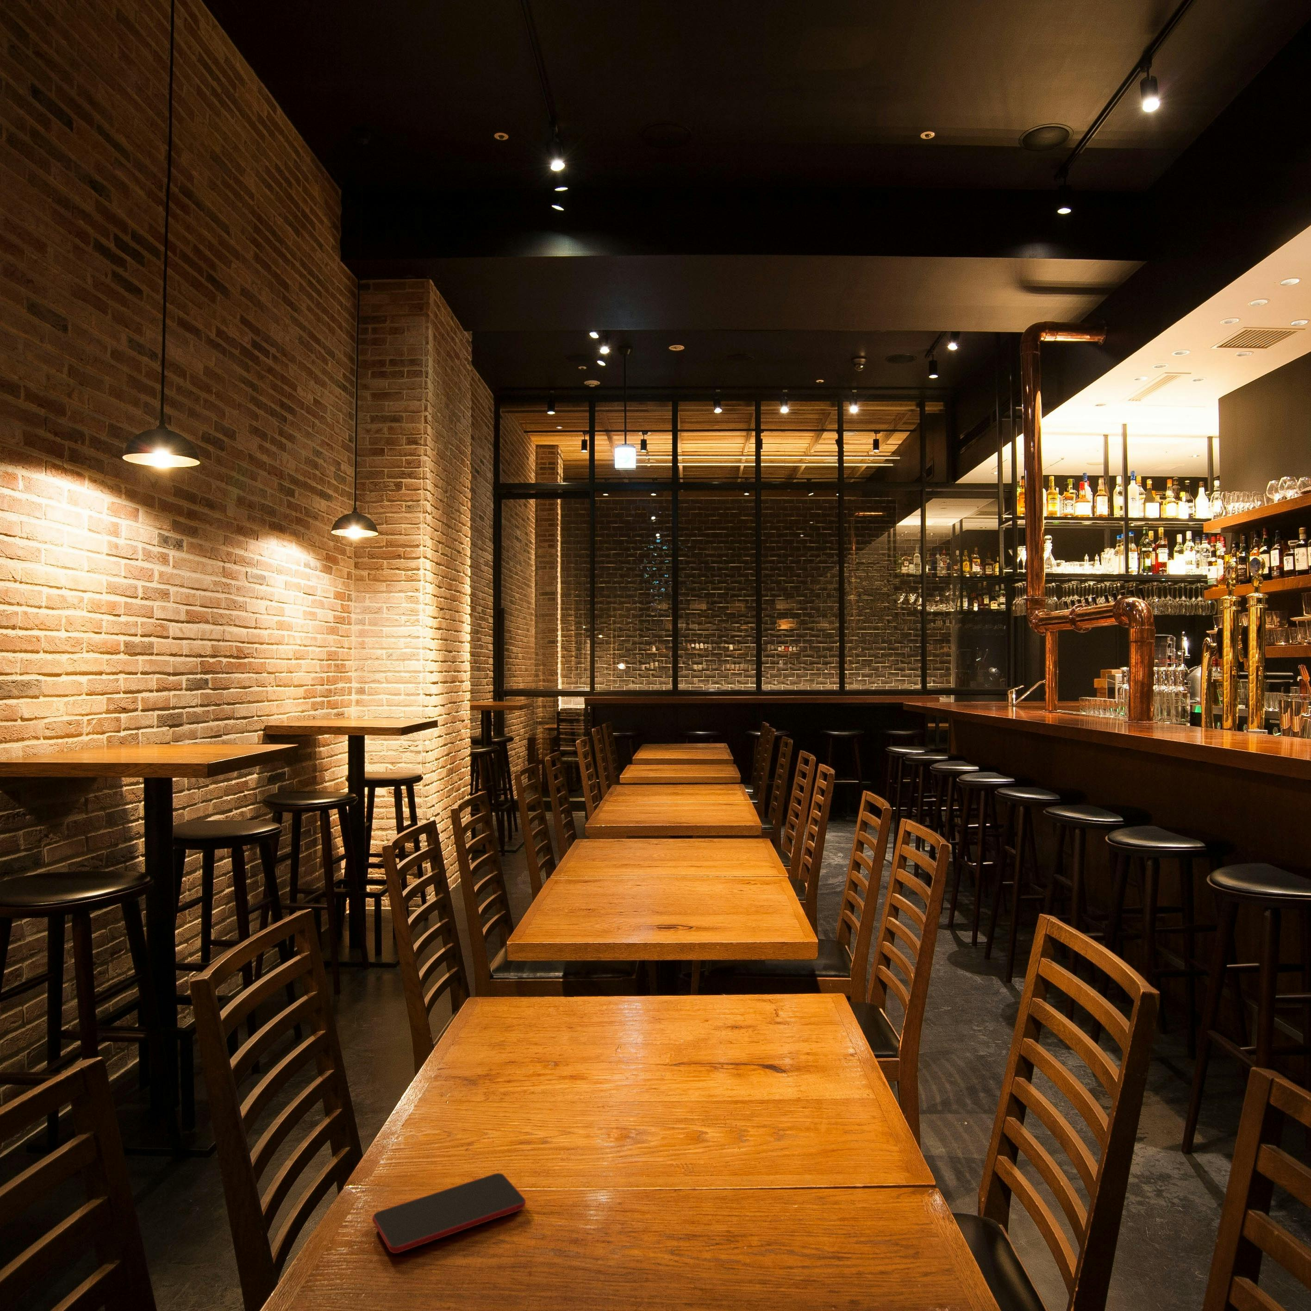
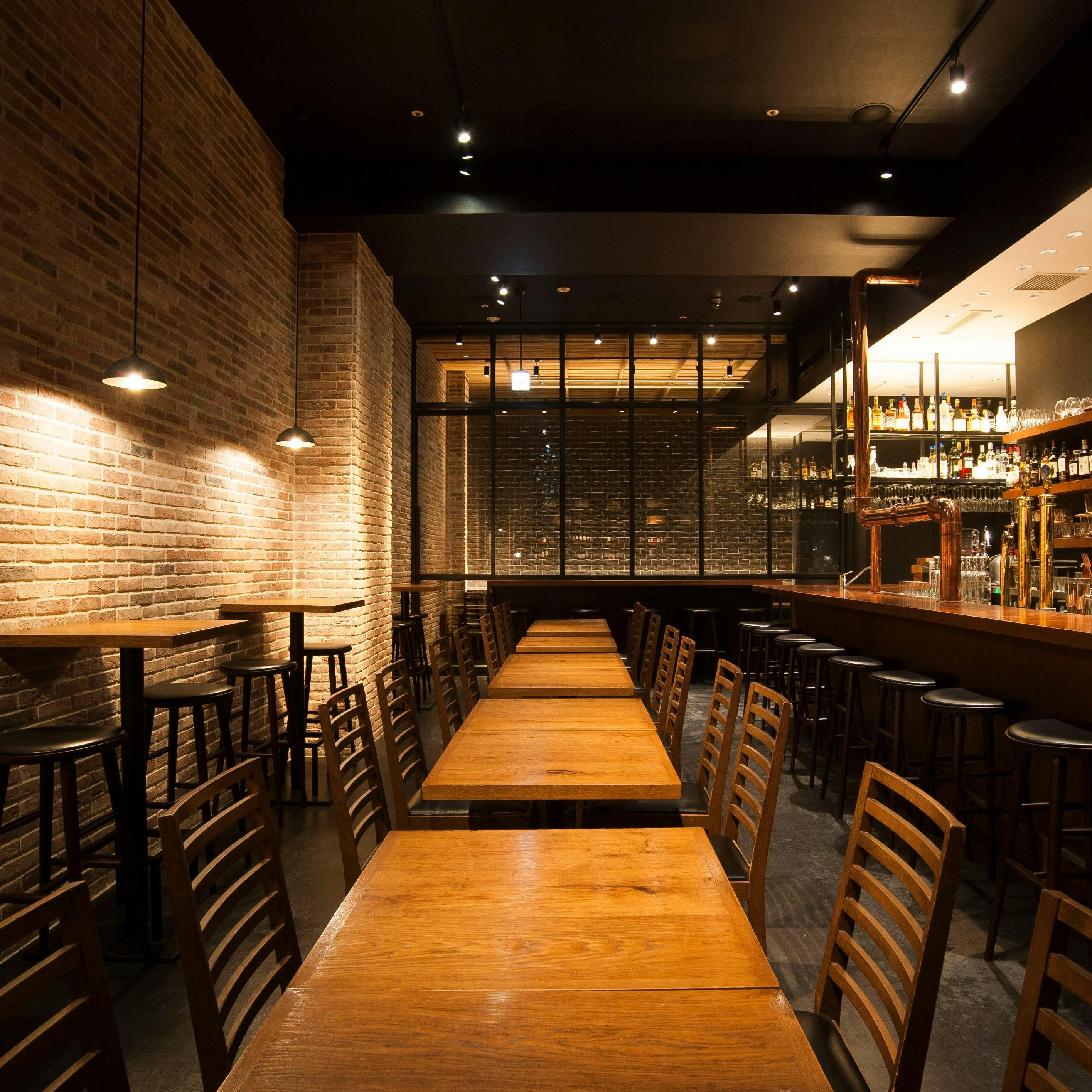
- smartphone (450, 1211)
